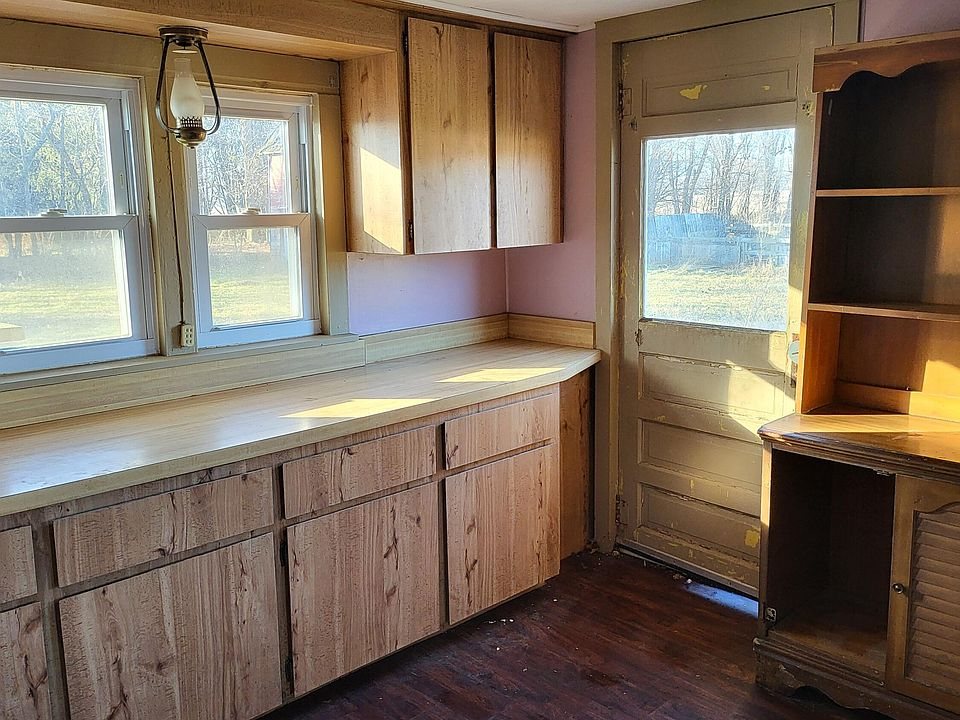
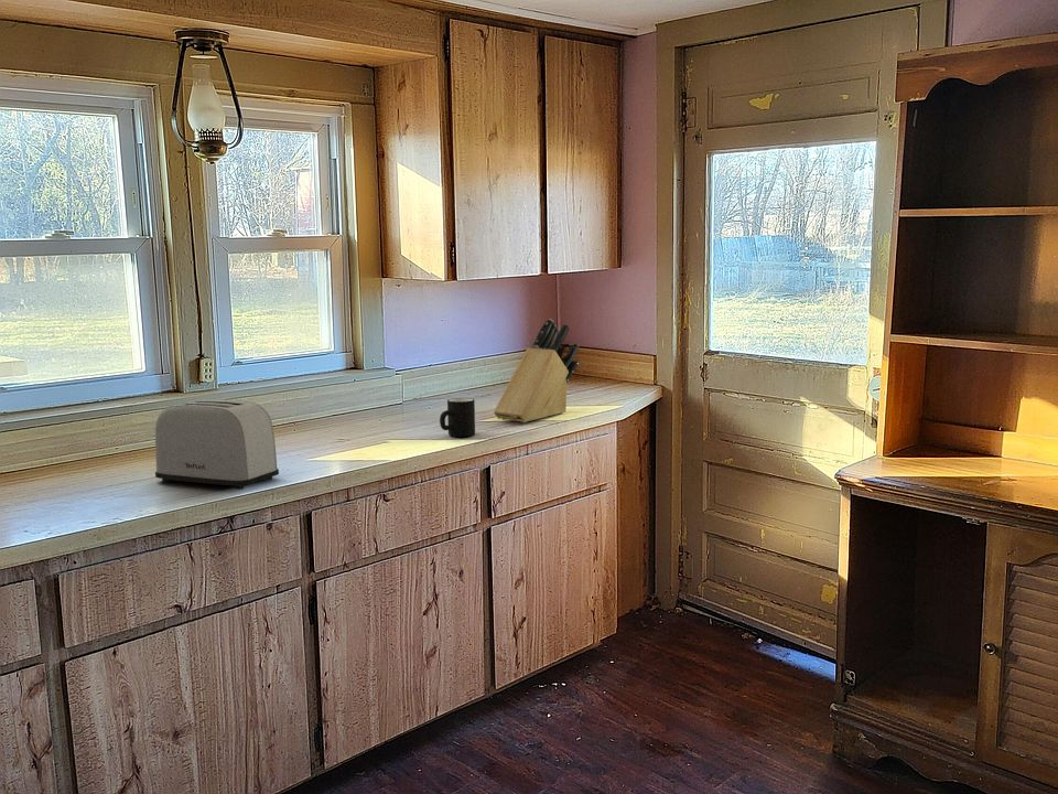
+ toaster (213, 441)
+ mug (456, 418)
+ knife block (538, 368)
